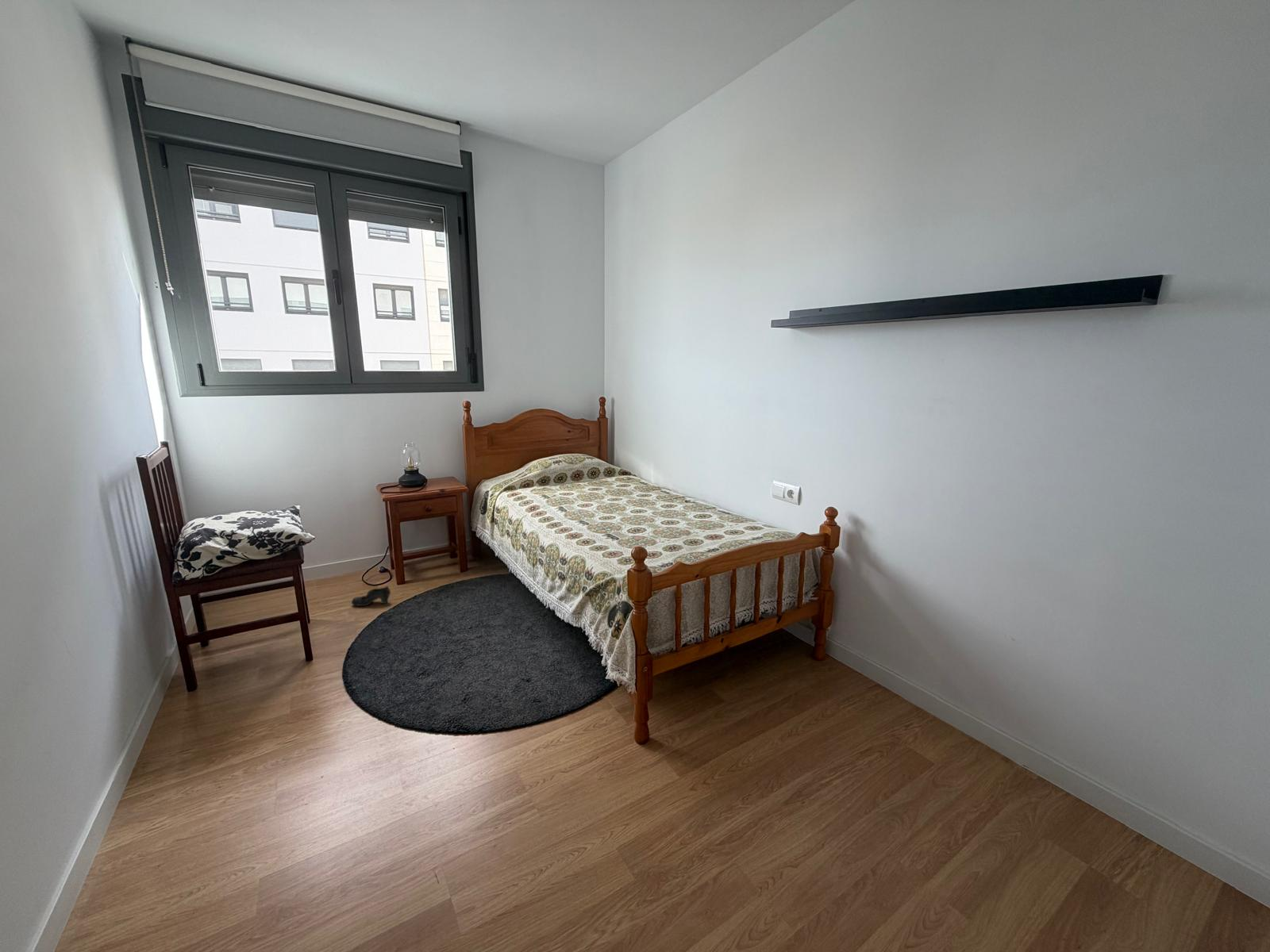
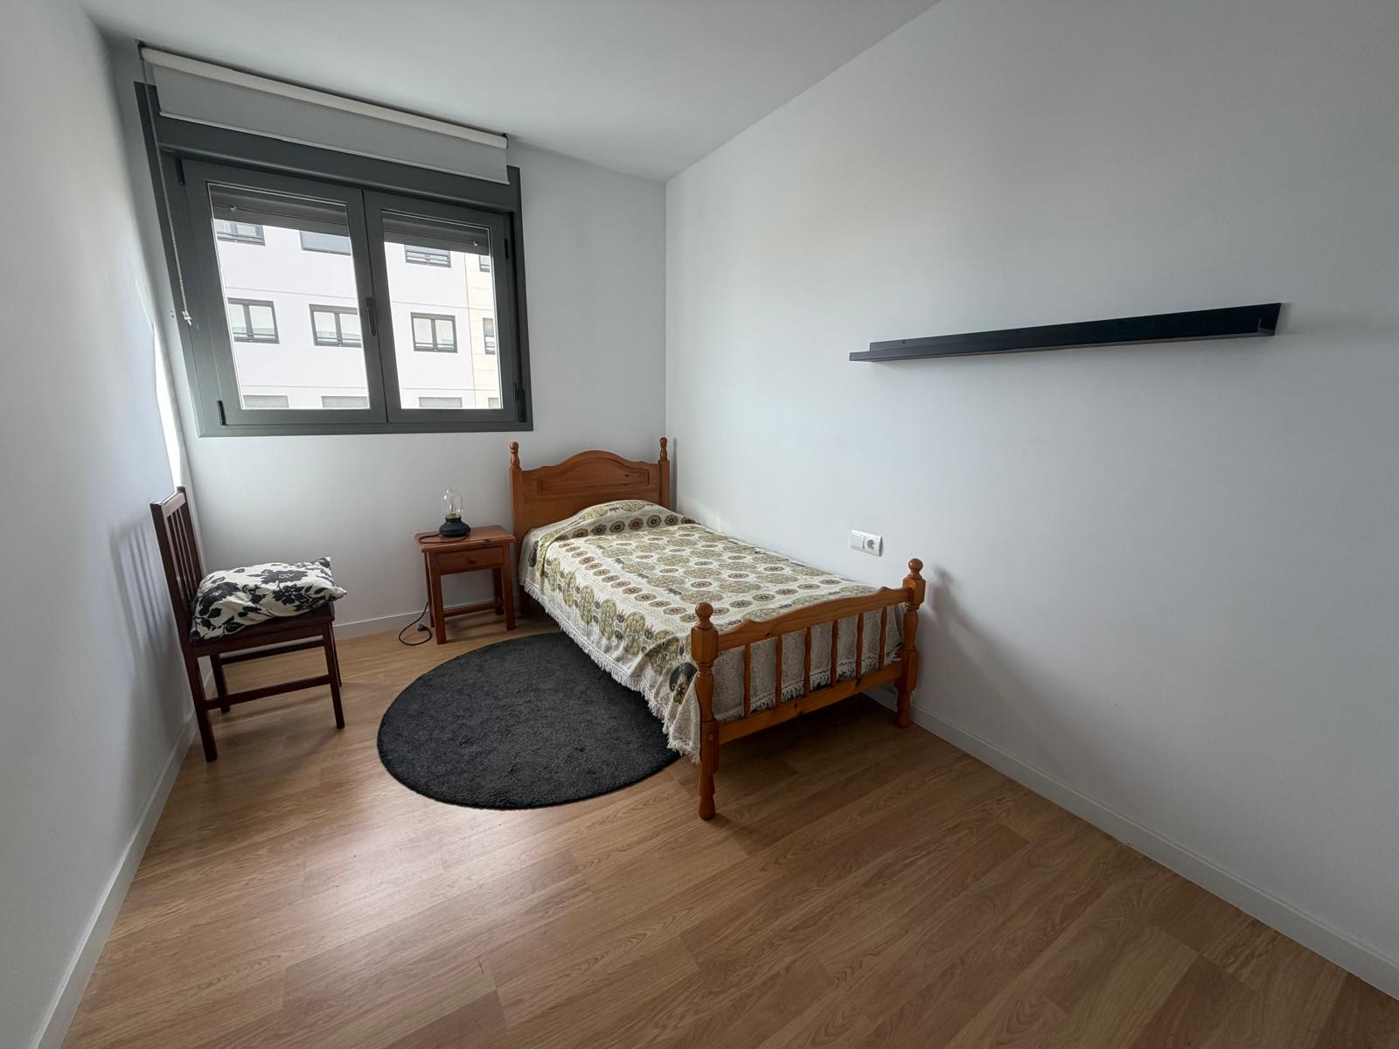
- shoe (371, 595)
